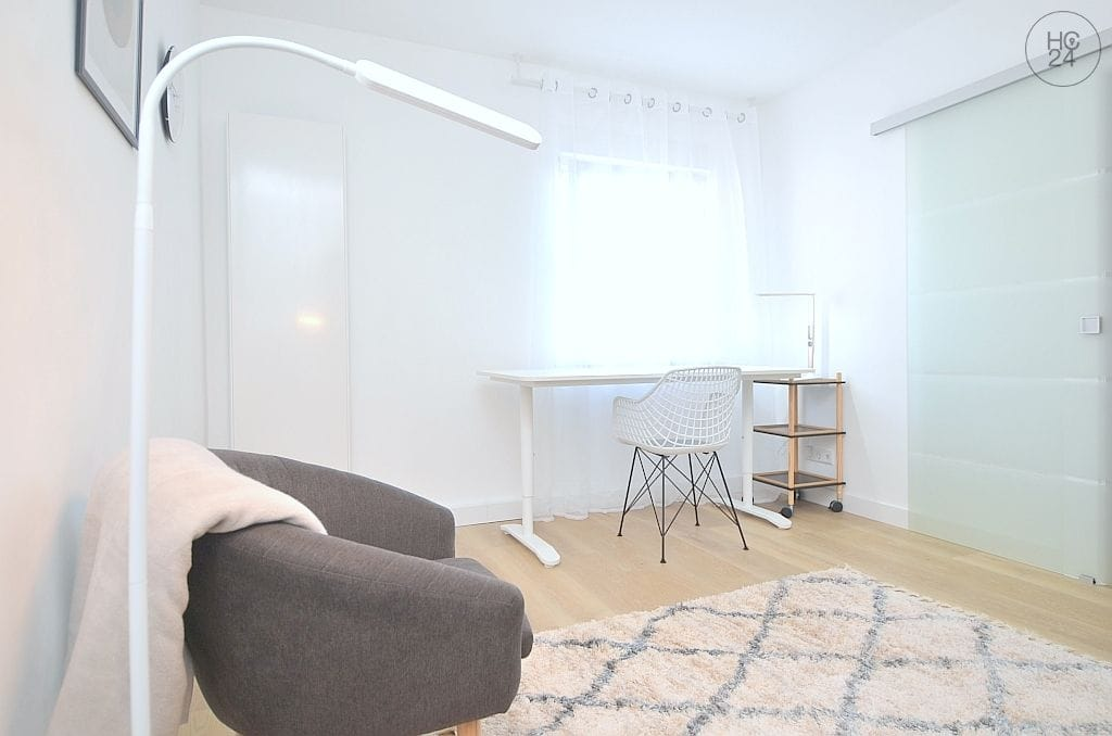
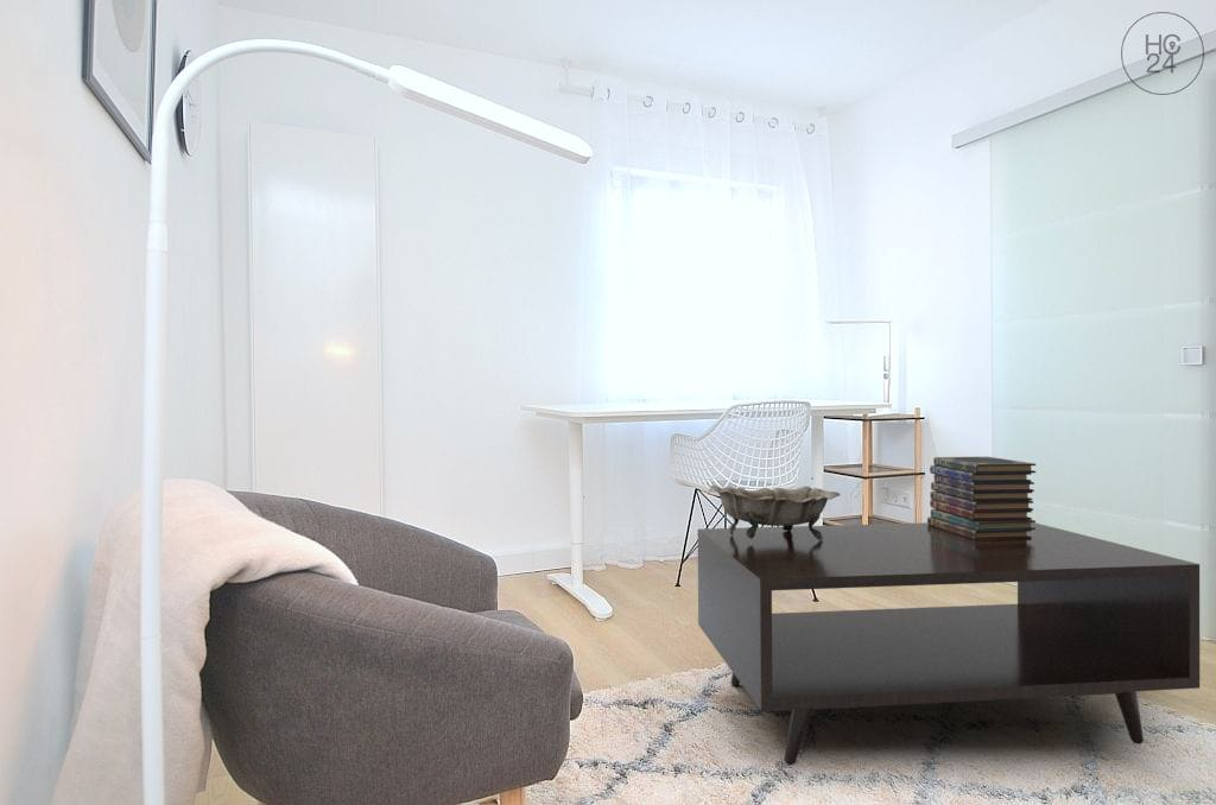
+ book stack (980, 495)
+ decorative bowl (773, 511)
+ coffee table (917, 627)
